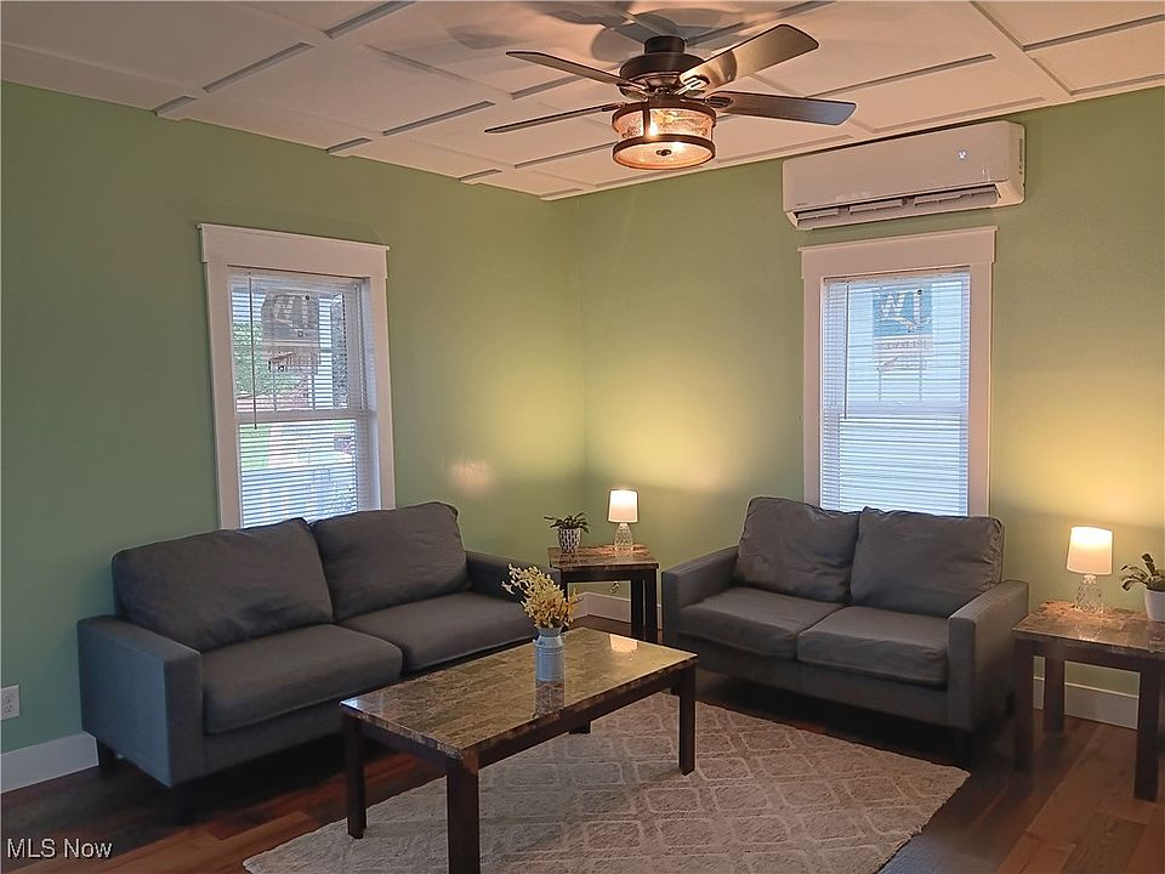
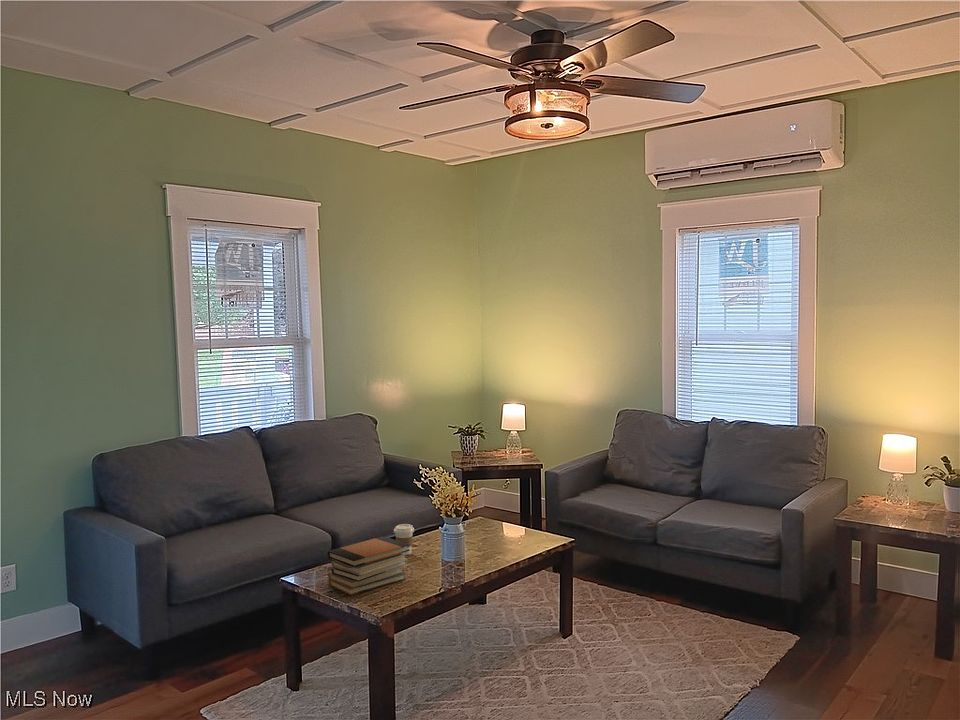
+ coffee cup (404, 539)
+ book stack (369, 564)
